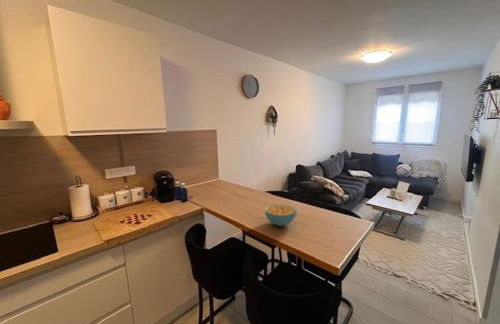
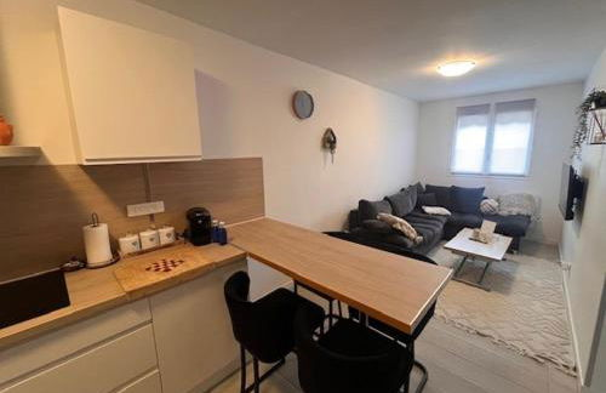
- cereal bowl (280, 216)
